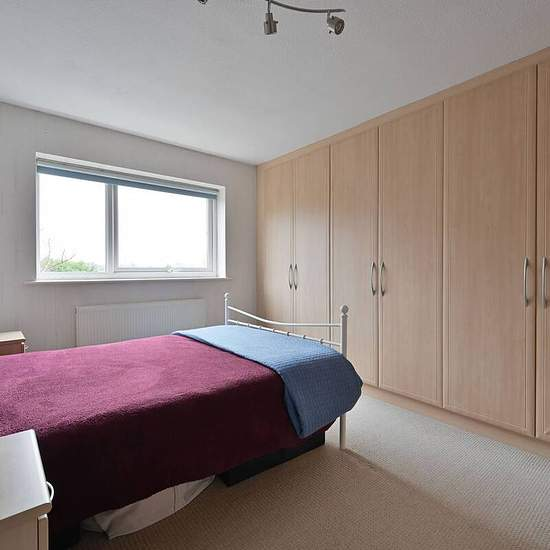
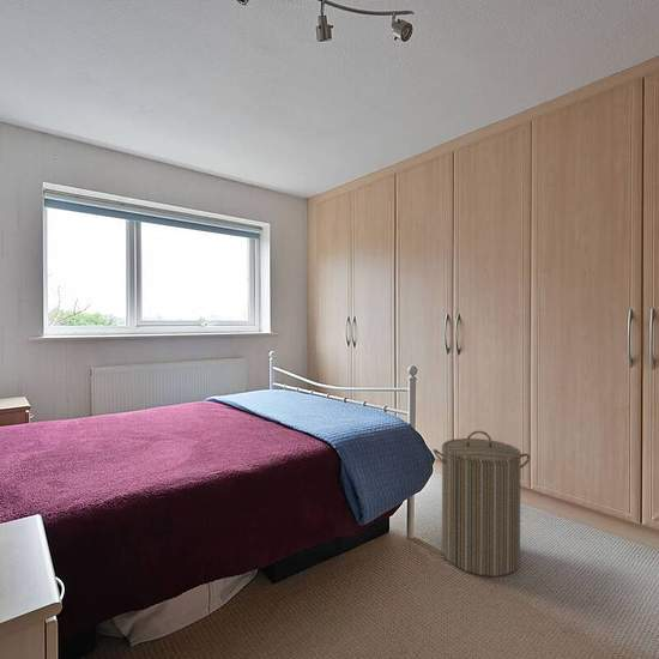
+ laundry hamper (479, 492)
